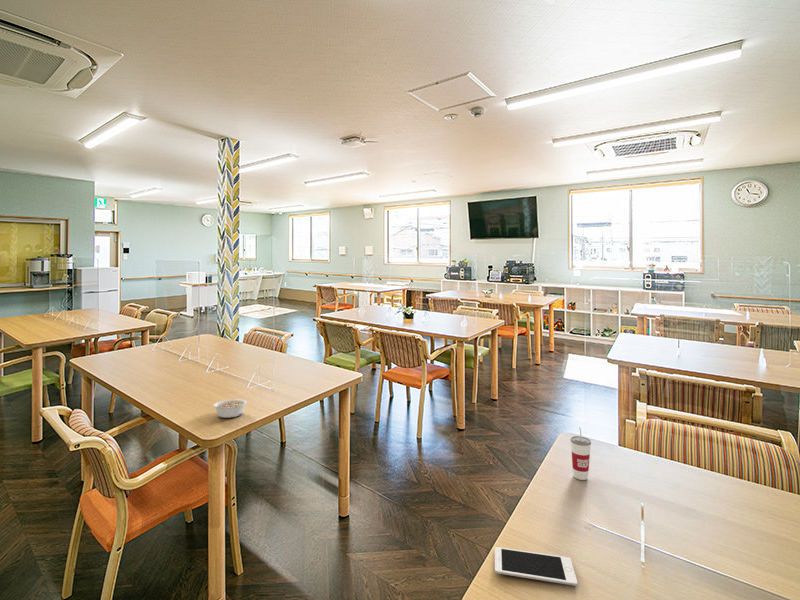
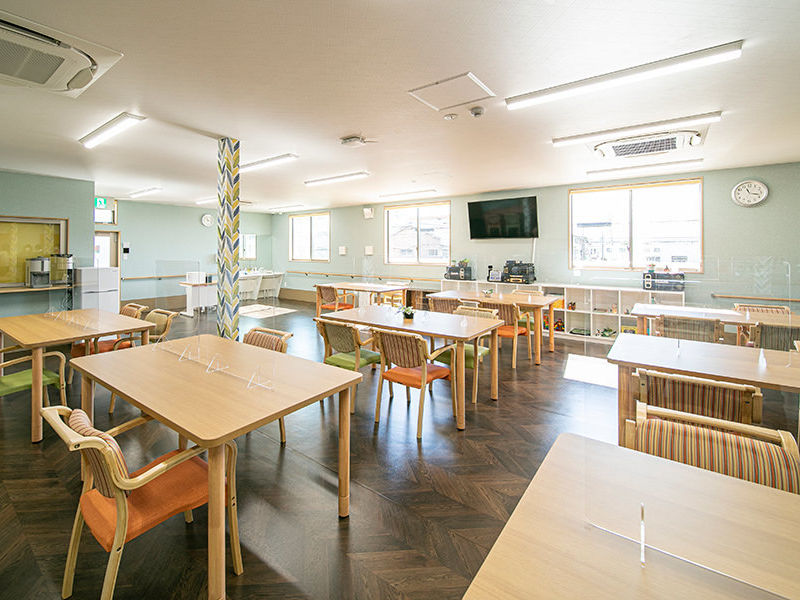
- cup (580, 451)
- legume (231, 407)
- cell phone (533, 565)
